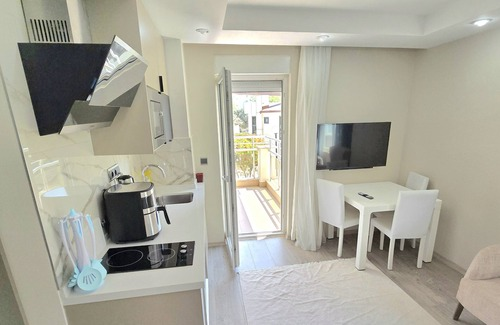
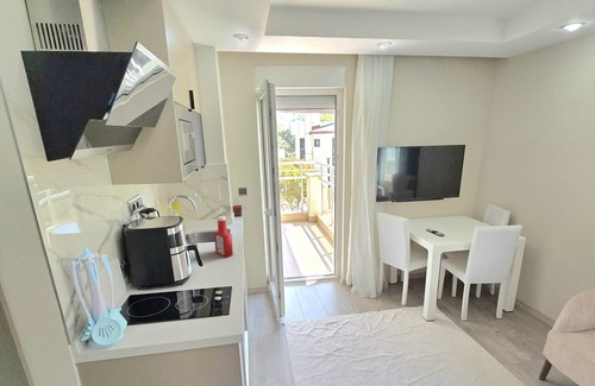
+ soap bottle (223, 235)
